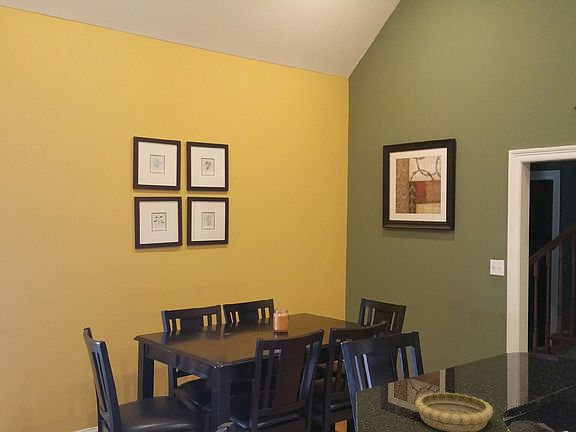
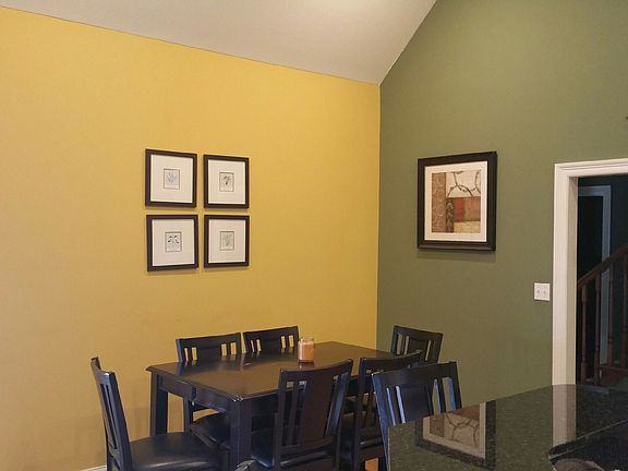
- decorative bowl (453, 412)
